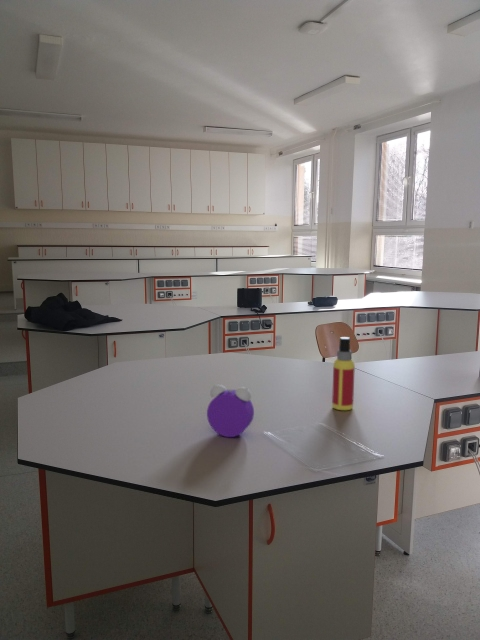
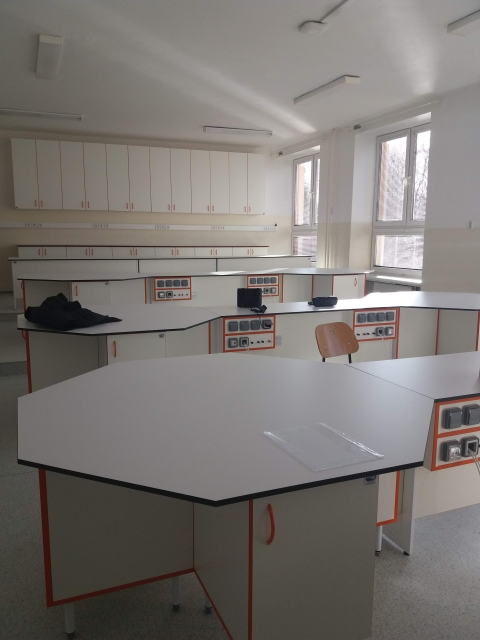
- alarm clock (230, 410)
- spray bottle (343, 373)
